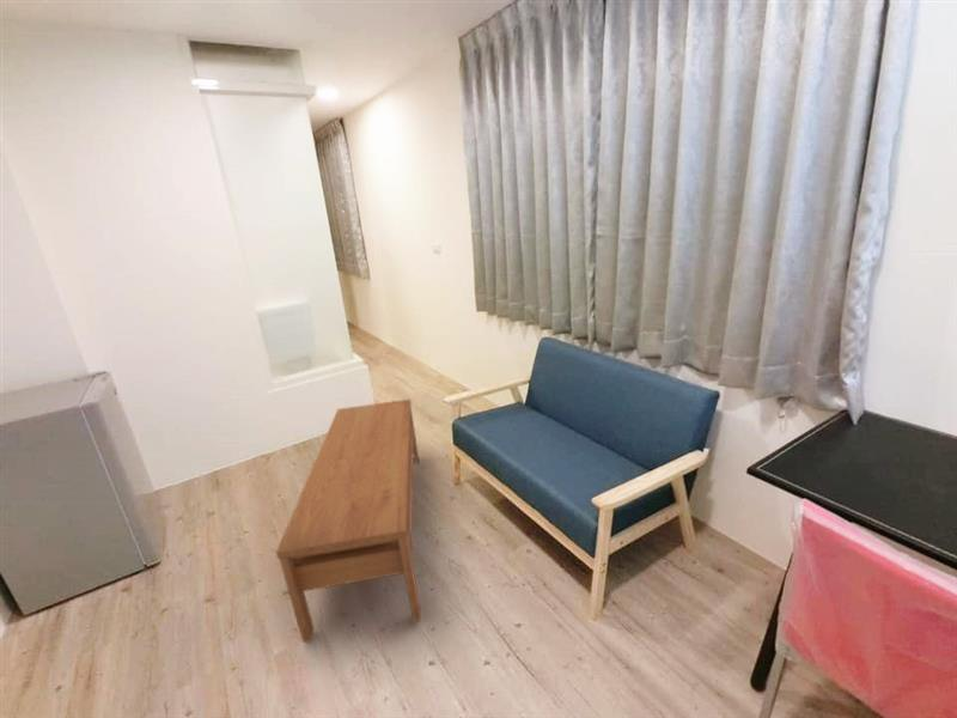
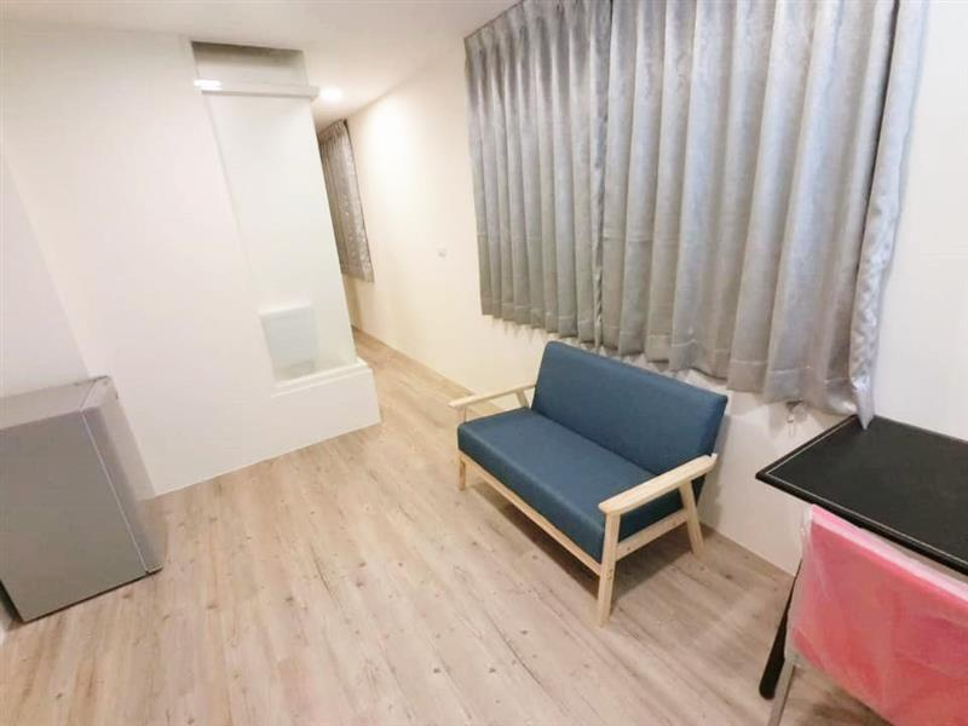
- coffee table (370, 491)
